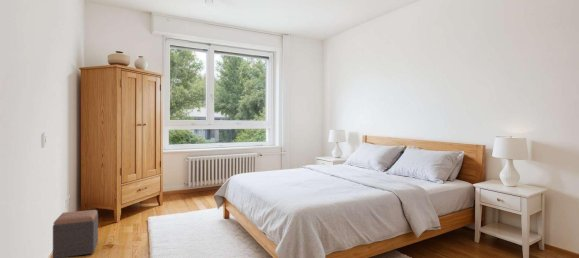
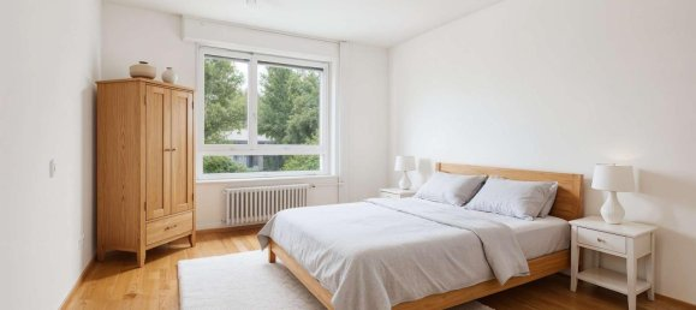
- footstool (76, 232)
